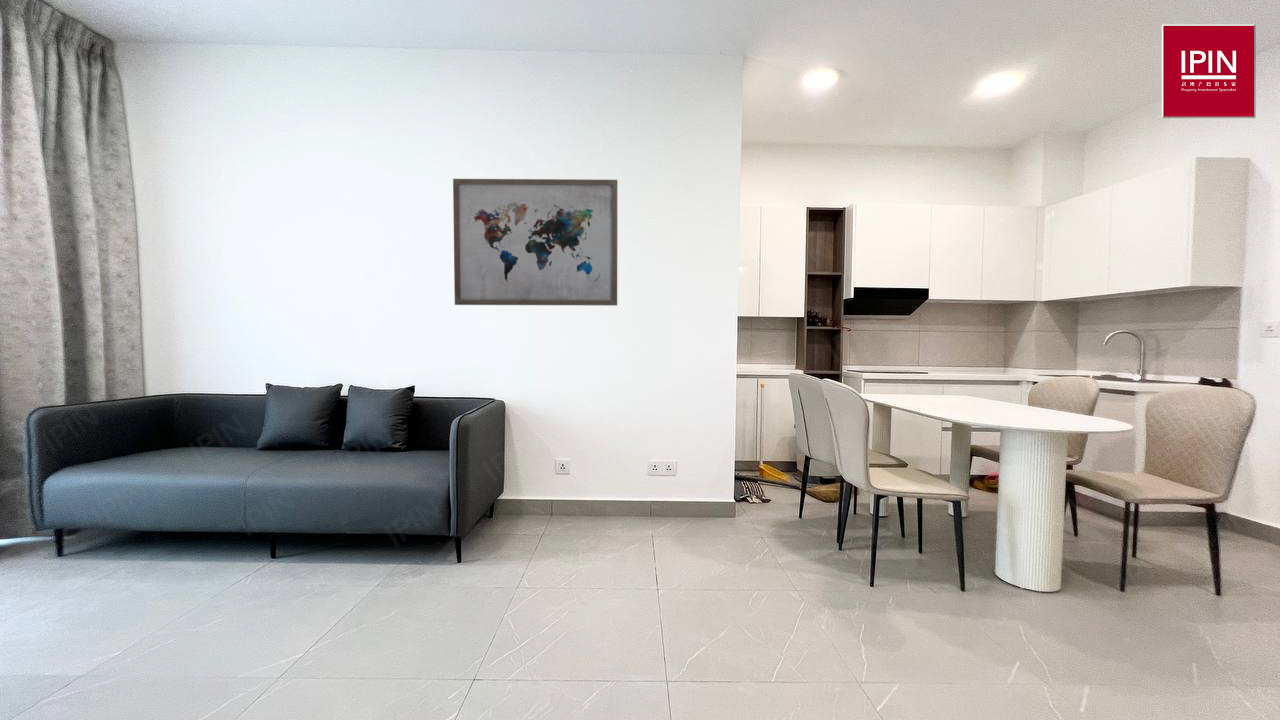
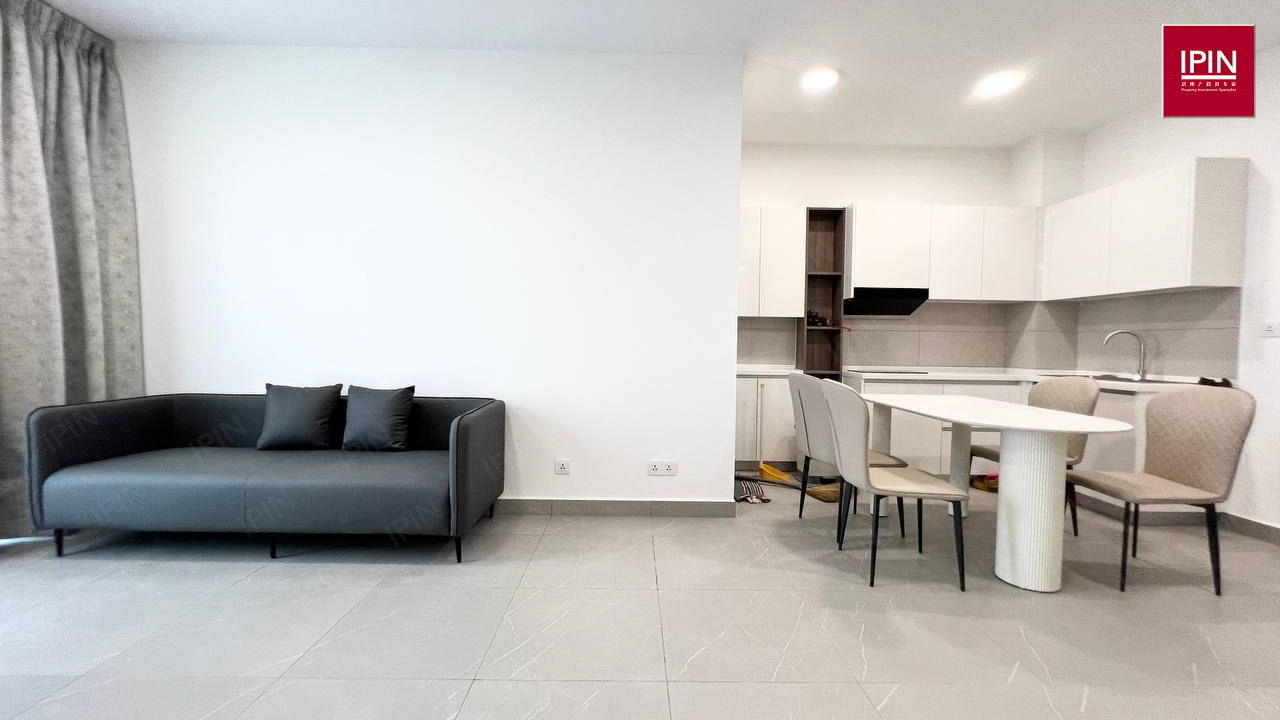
- wall art (536, 242)
